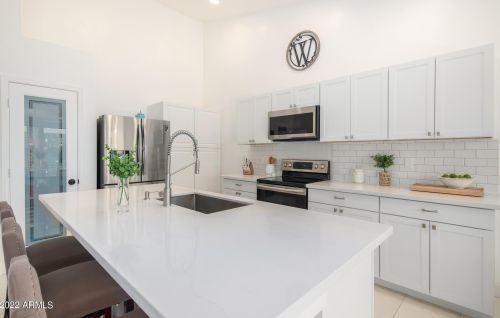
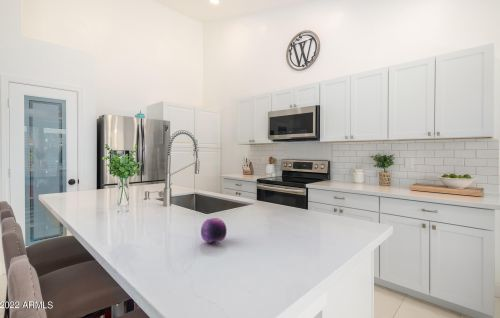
+ fruit (213, 230)
